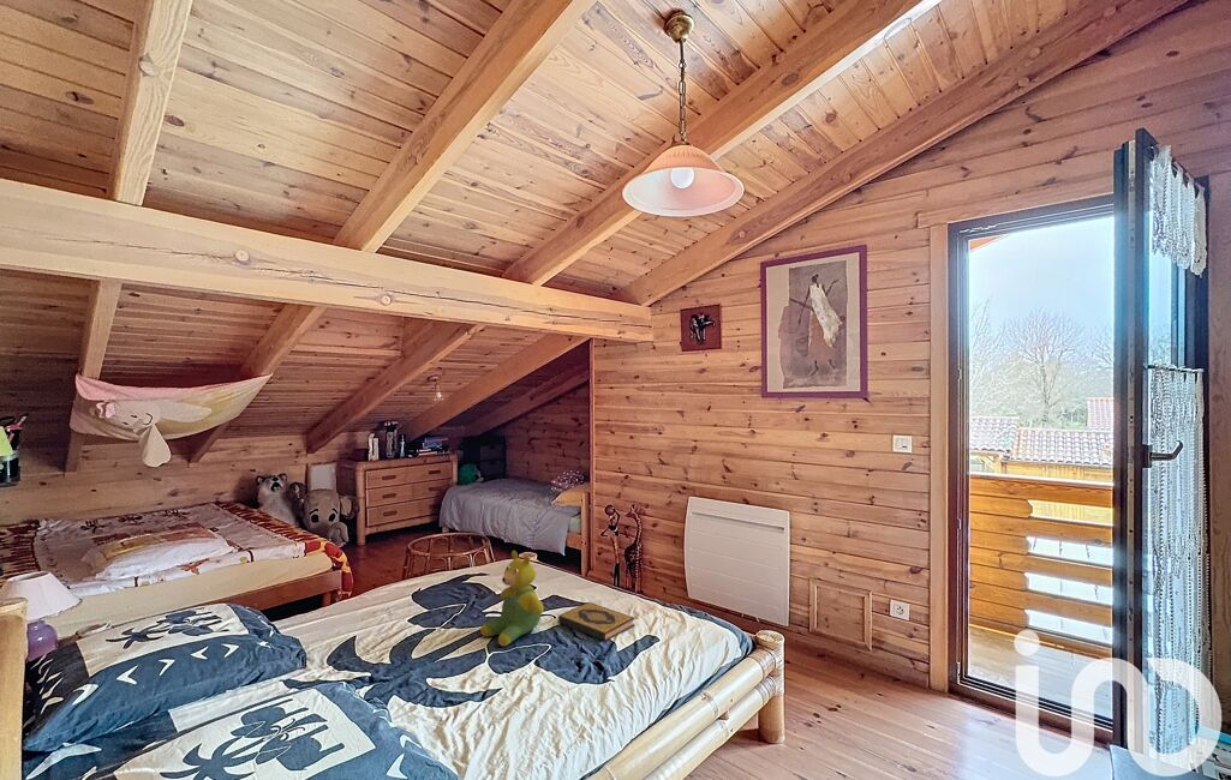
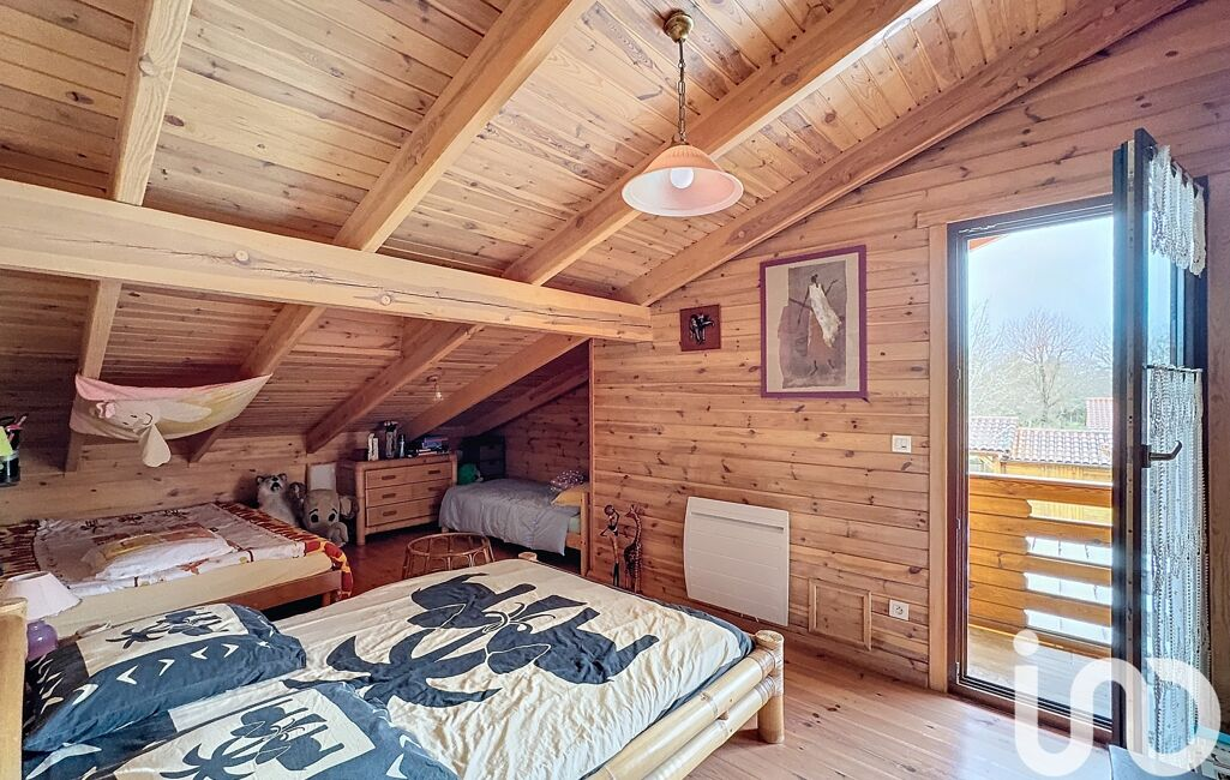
- hardback book (596, 619)
- teddy bear (512, 594)
